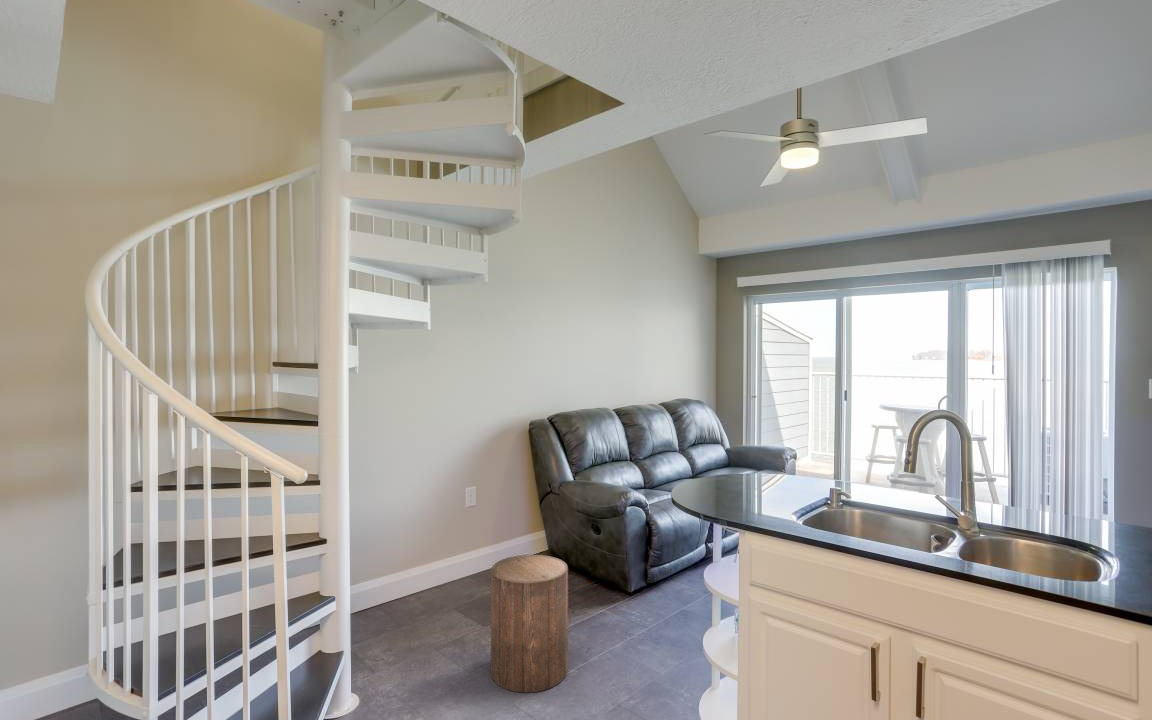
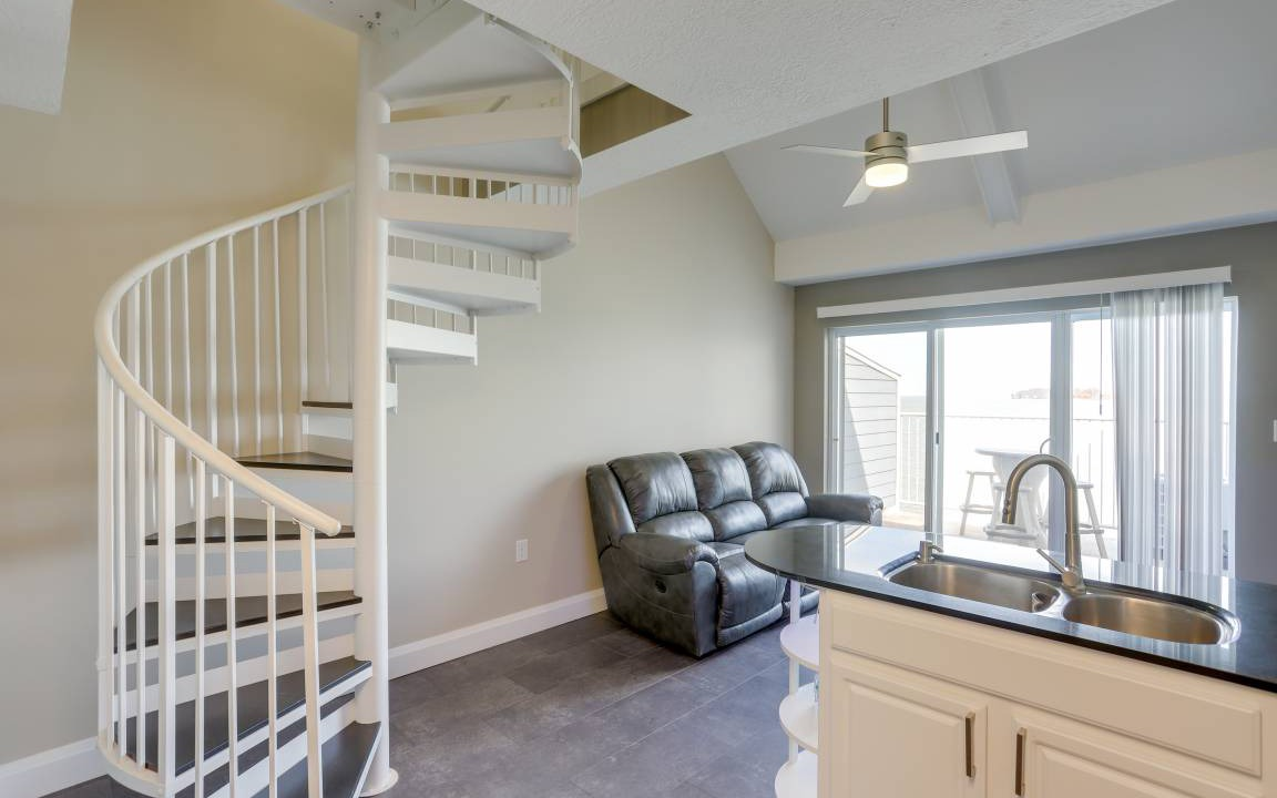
- stool (529, 618)
